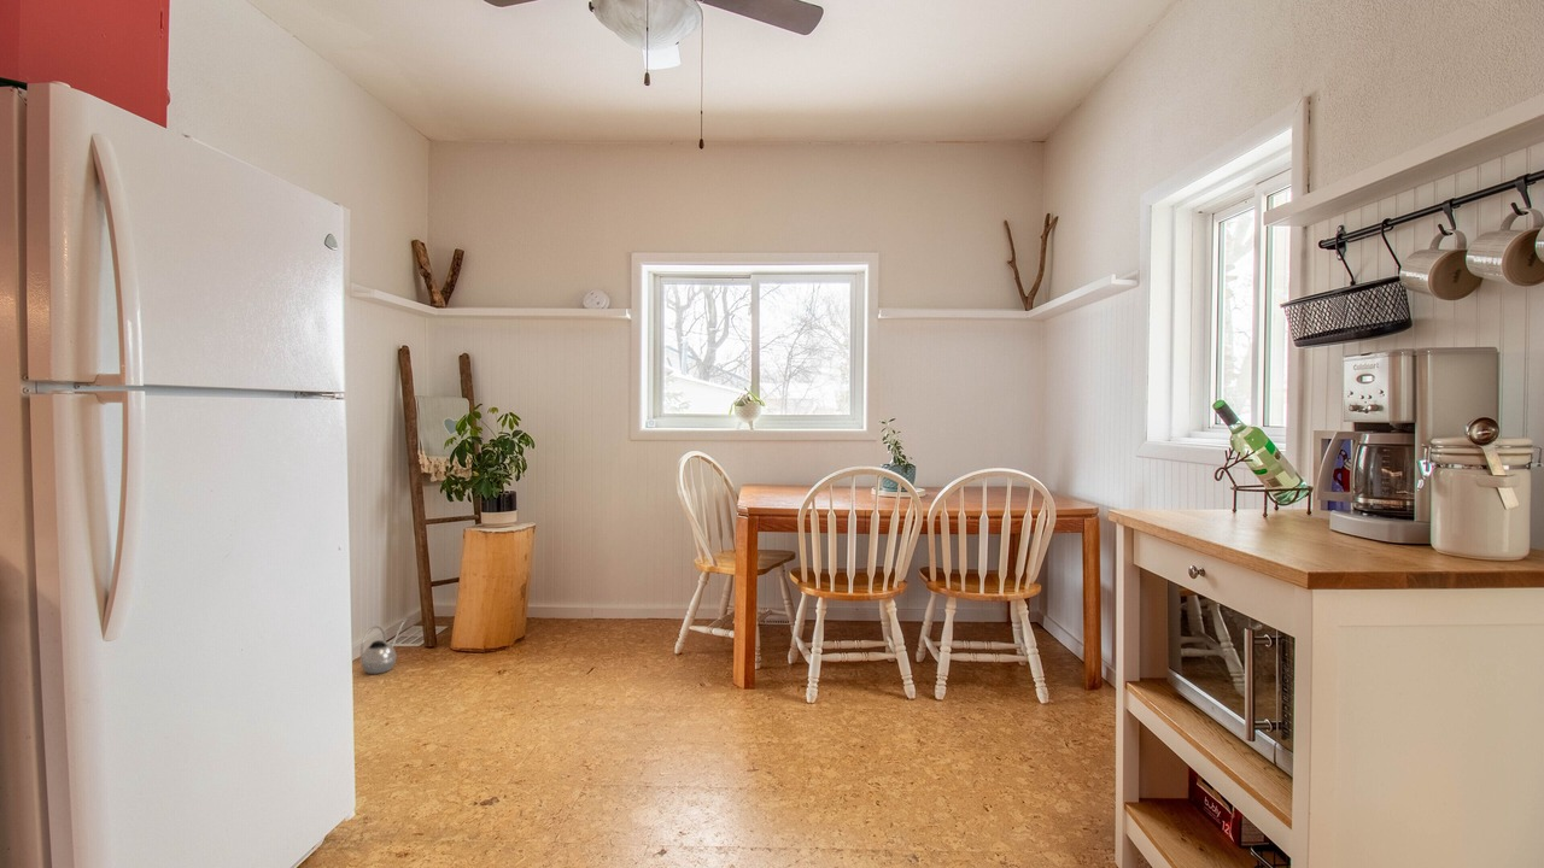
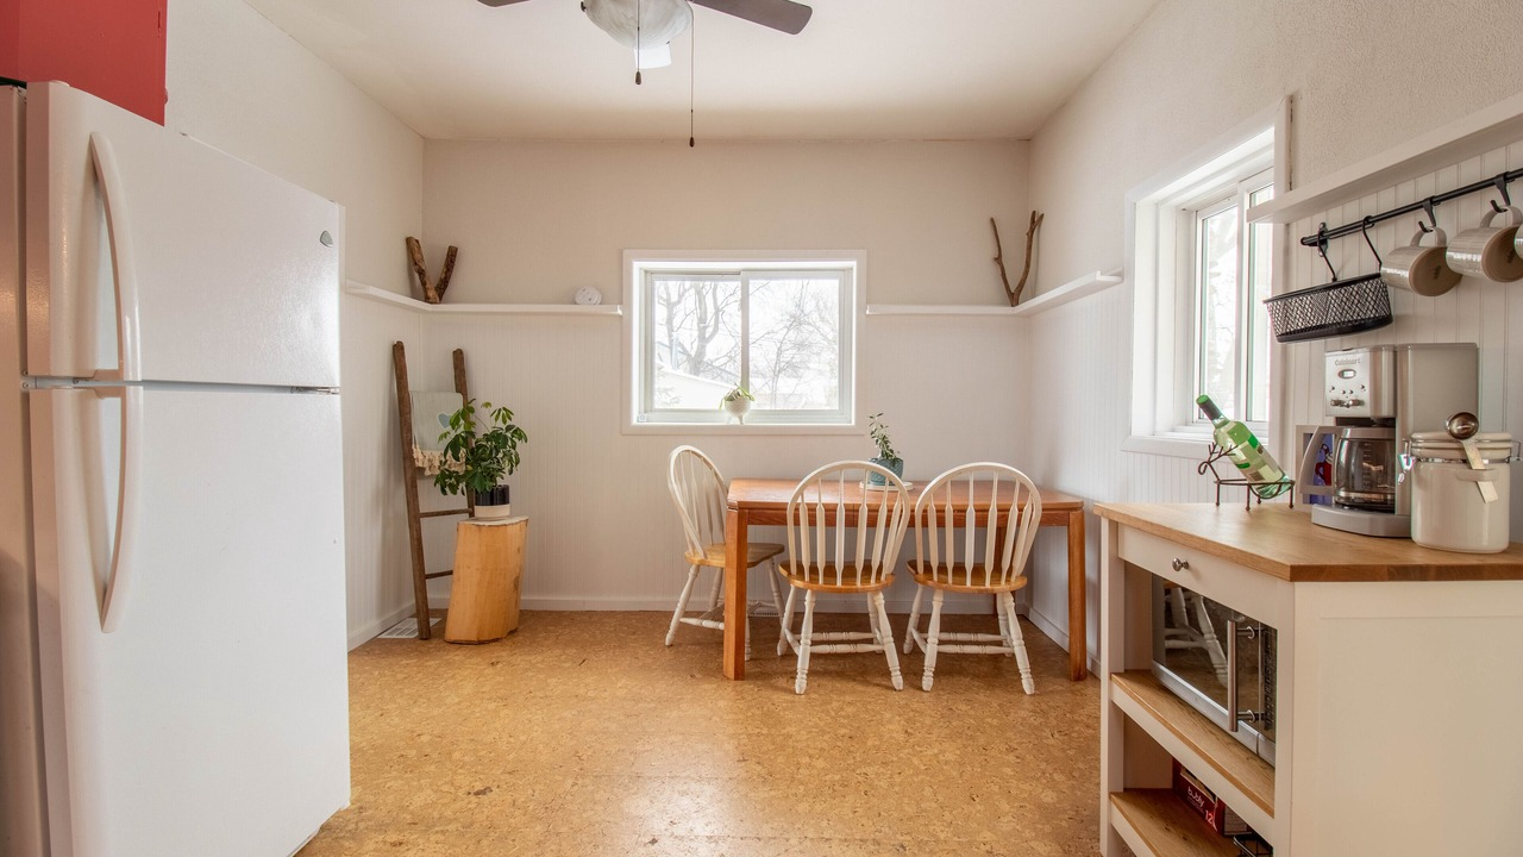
- watering can (386, 643)
